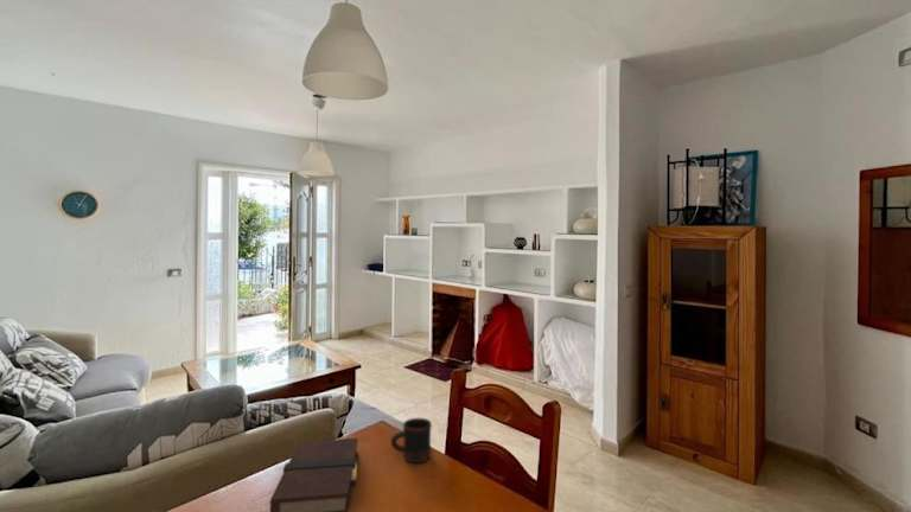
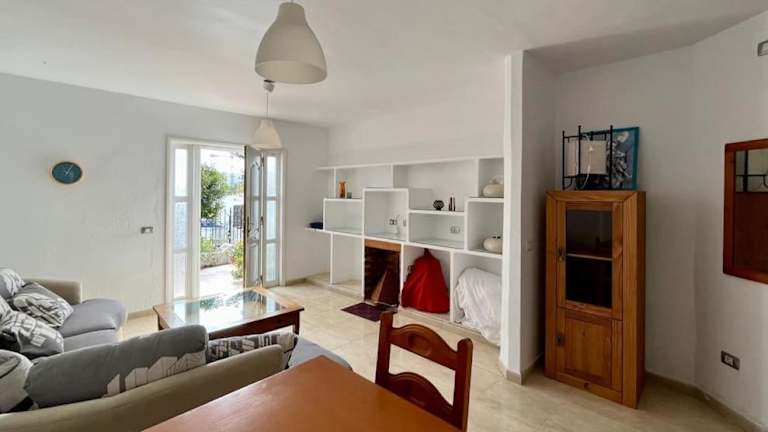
- book (320, 474)
- mug (410, 441)
